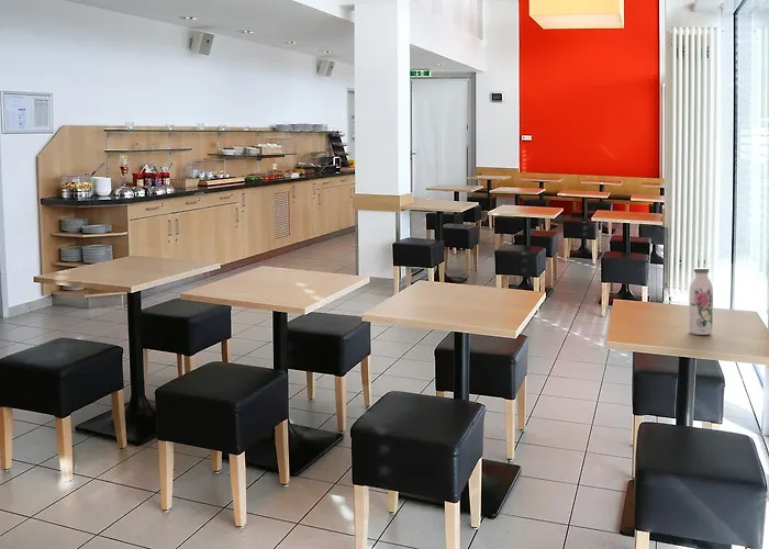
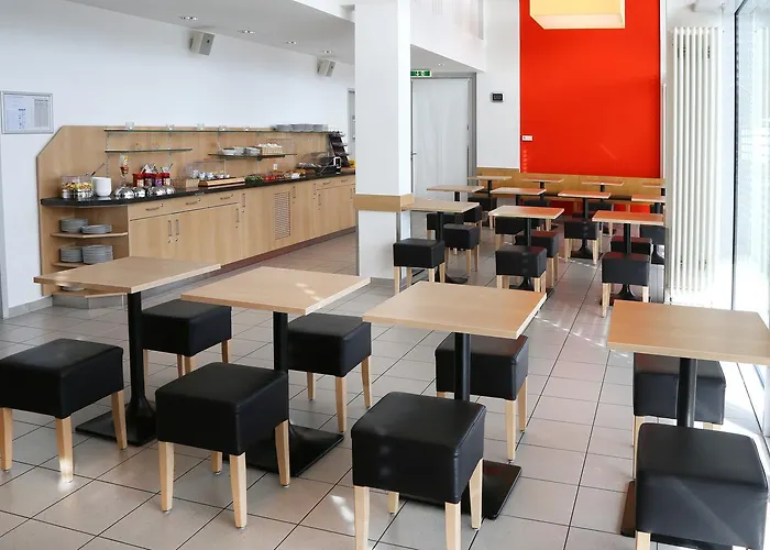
- water bottle (701, 300)
